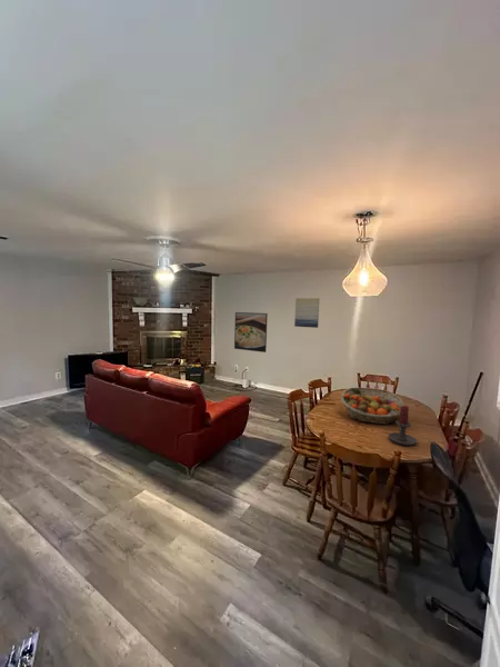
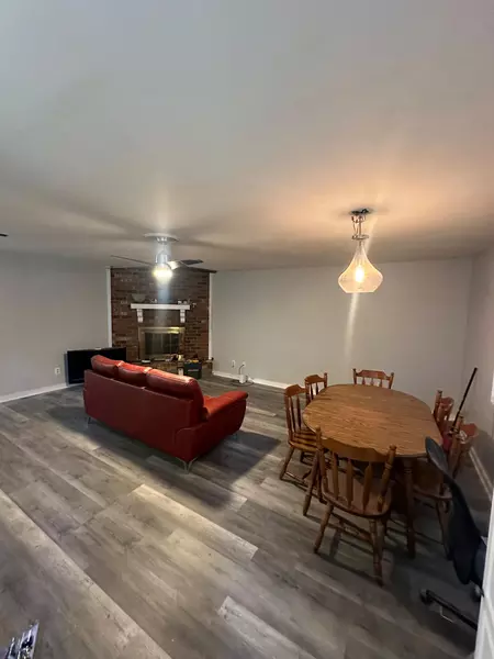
- candle holder (402, 421)
- fruit basket (371, 405)
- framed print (250, 331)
- wall art (307, 312)
